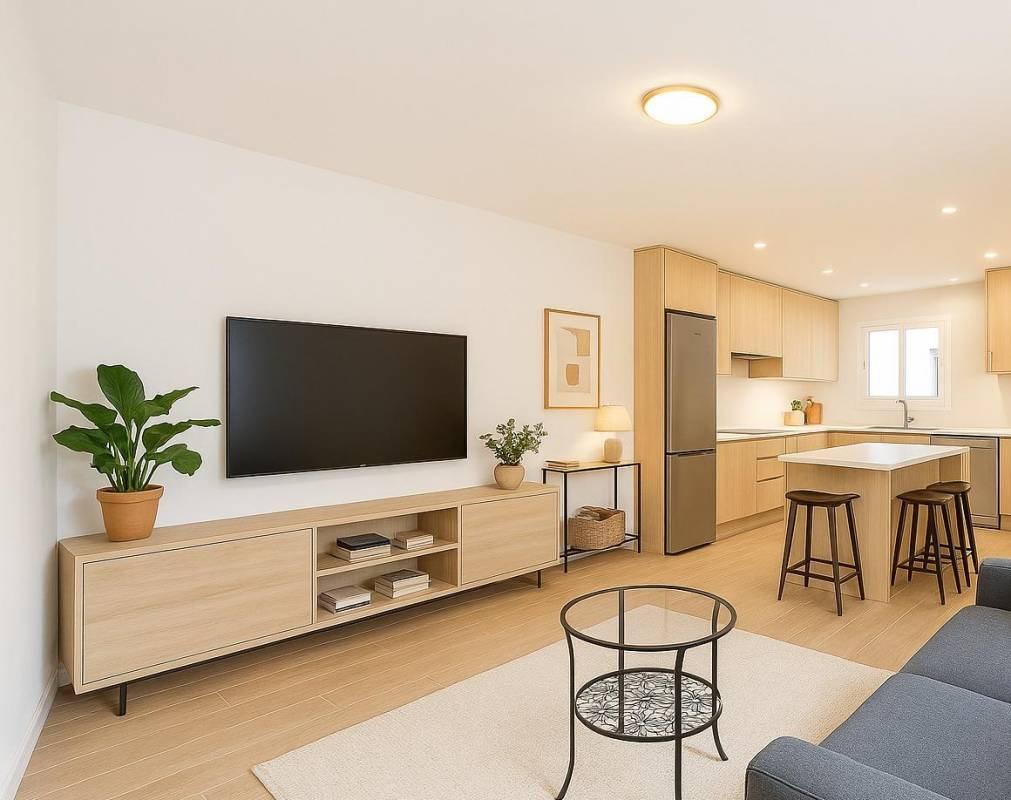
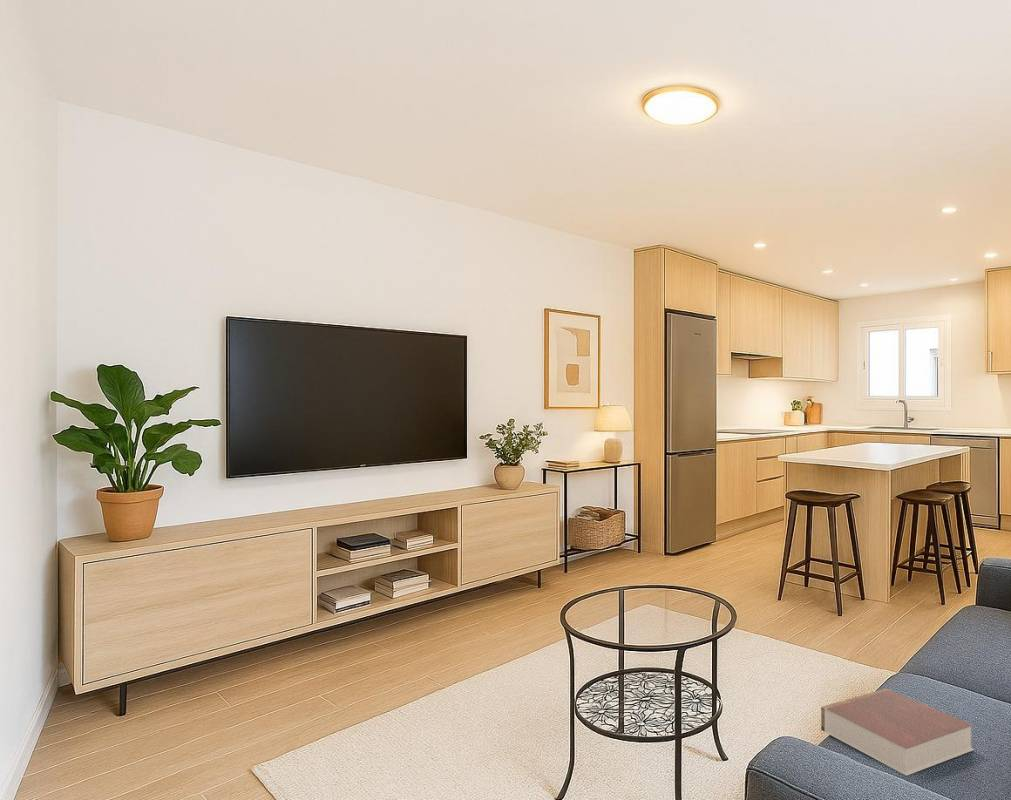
+ book (895, 727)
